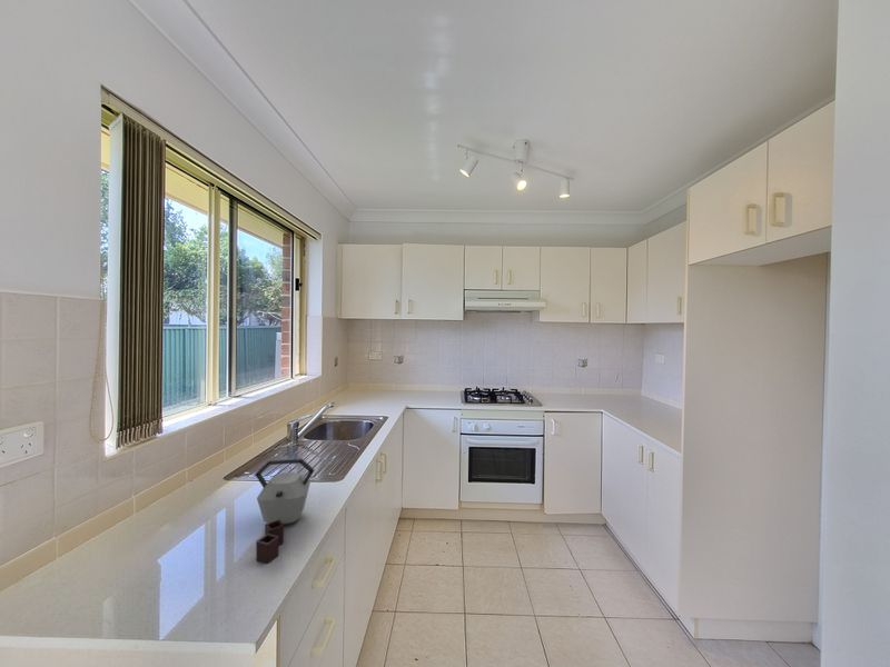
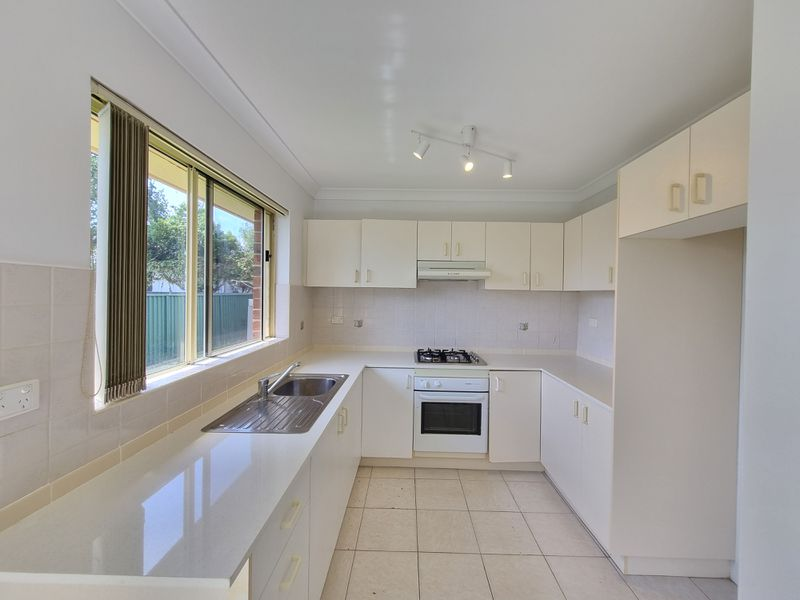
- kettle (278, 500)
